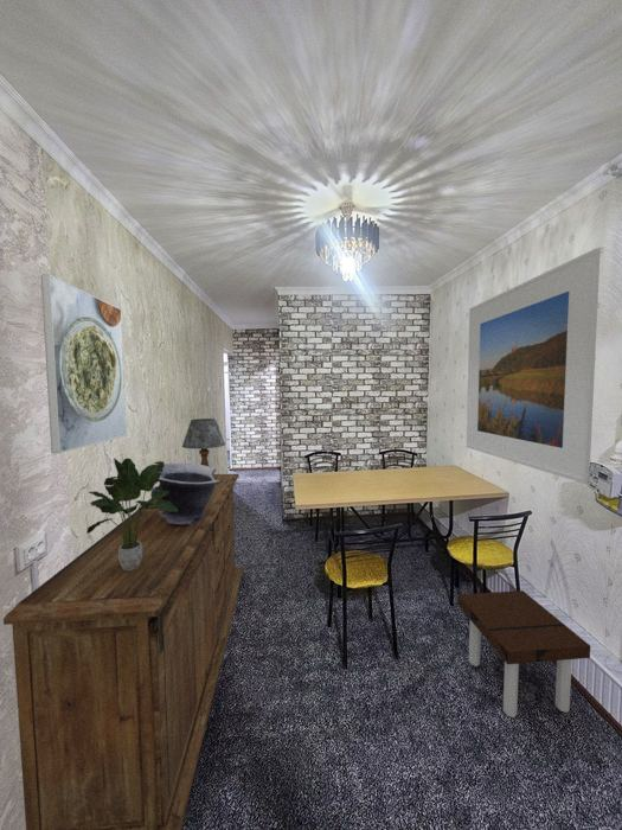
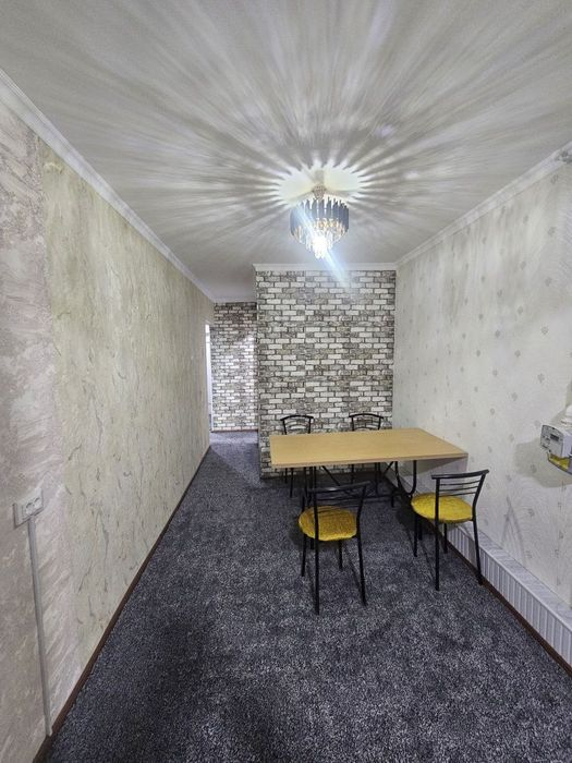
- side table (515, 650)
- decorative bowl (180, 496)
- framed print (514, 375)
- potted plant (133, 509)
- table lamp (204, 452)
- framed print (91, 370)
- sideboard (180, 582)
